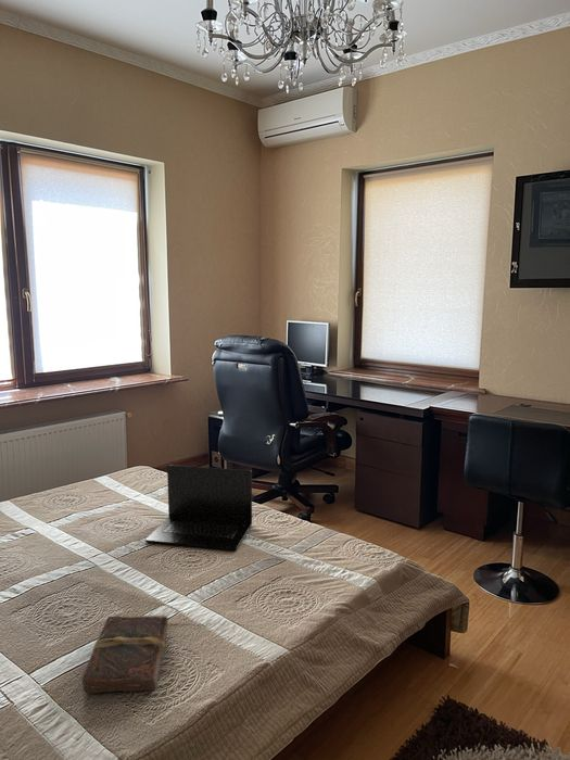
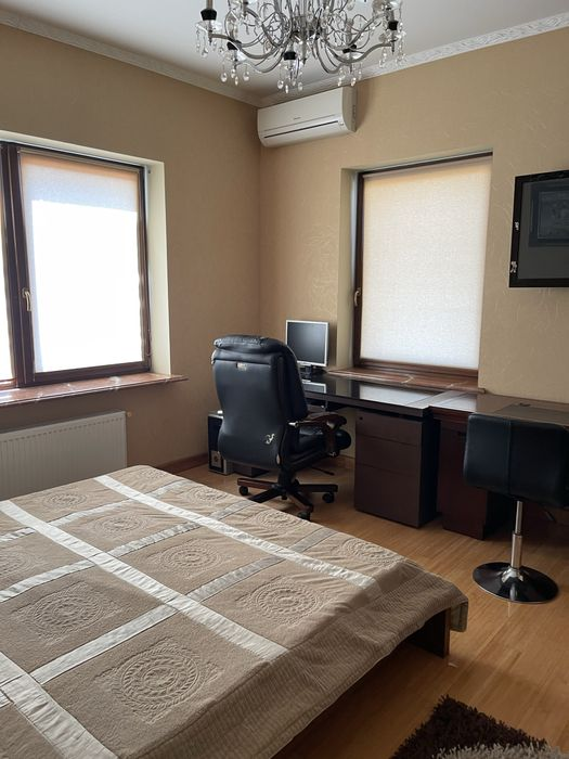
- book (129, 648)
- laptop (199, 505)
